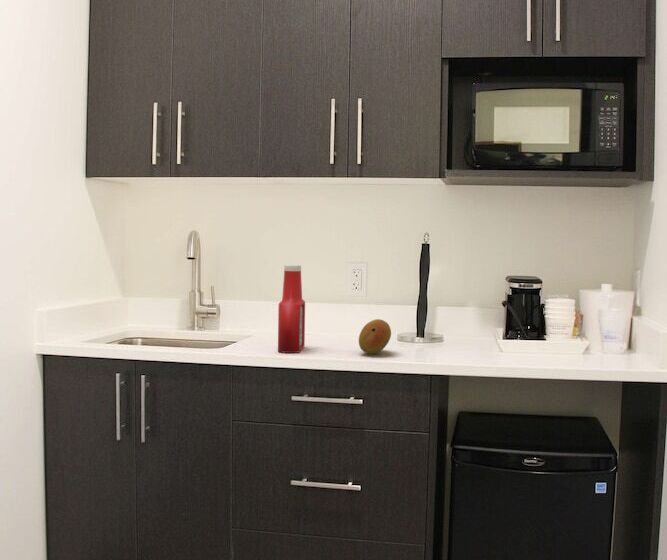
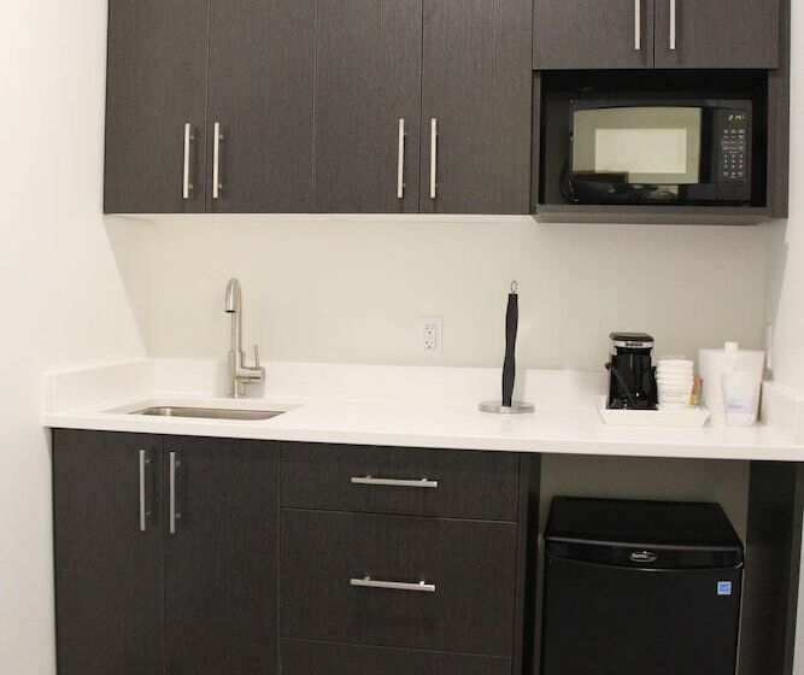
- fruit (375, 335)
- soap bottle (292, 307)
